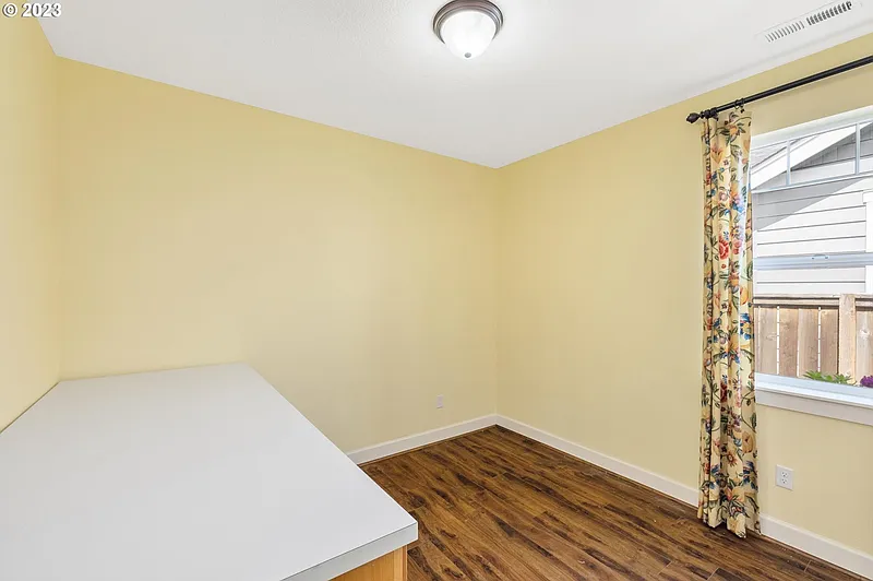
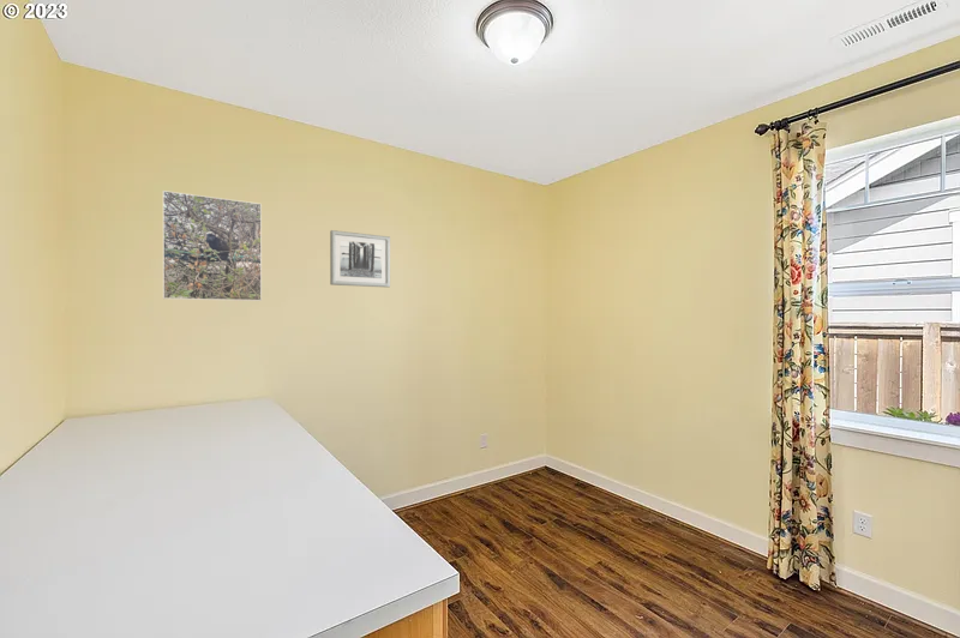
+ wall art (361, 259)
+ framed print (214, 248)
